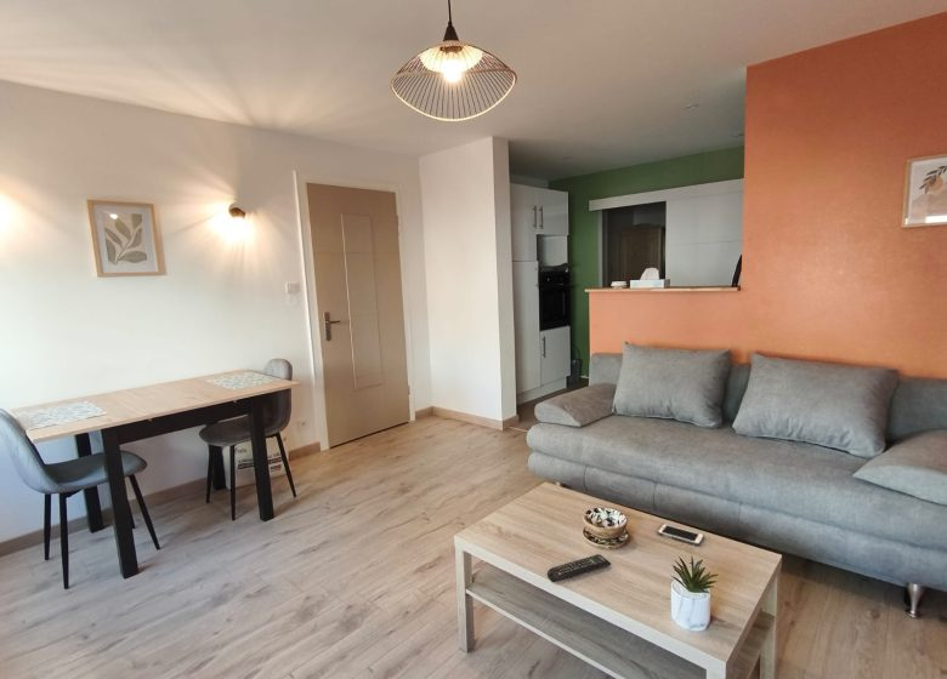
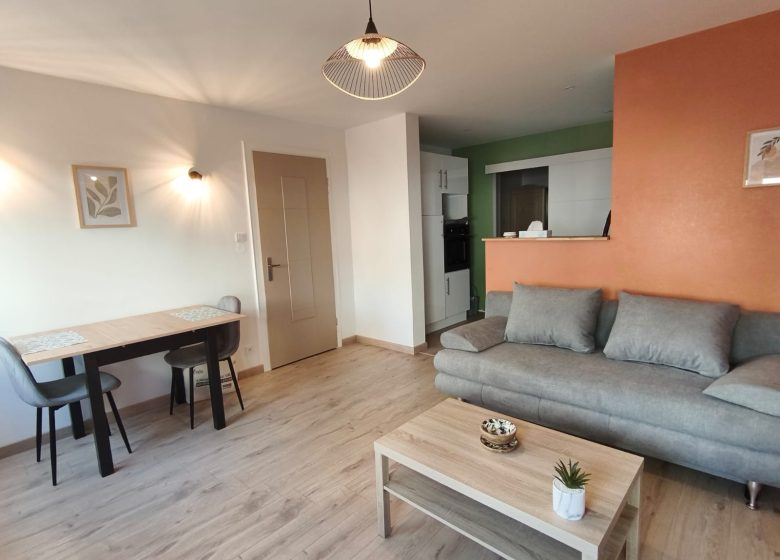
- remote control (579, 567)
- cell phone (680, 534)
